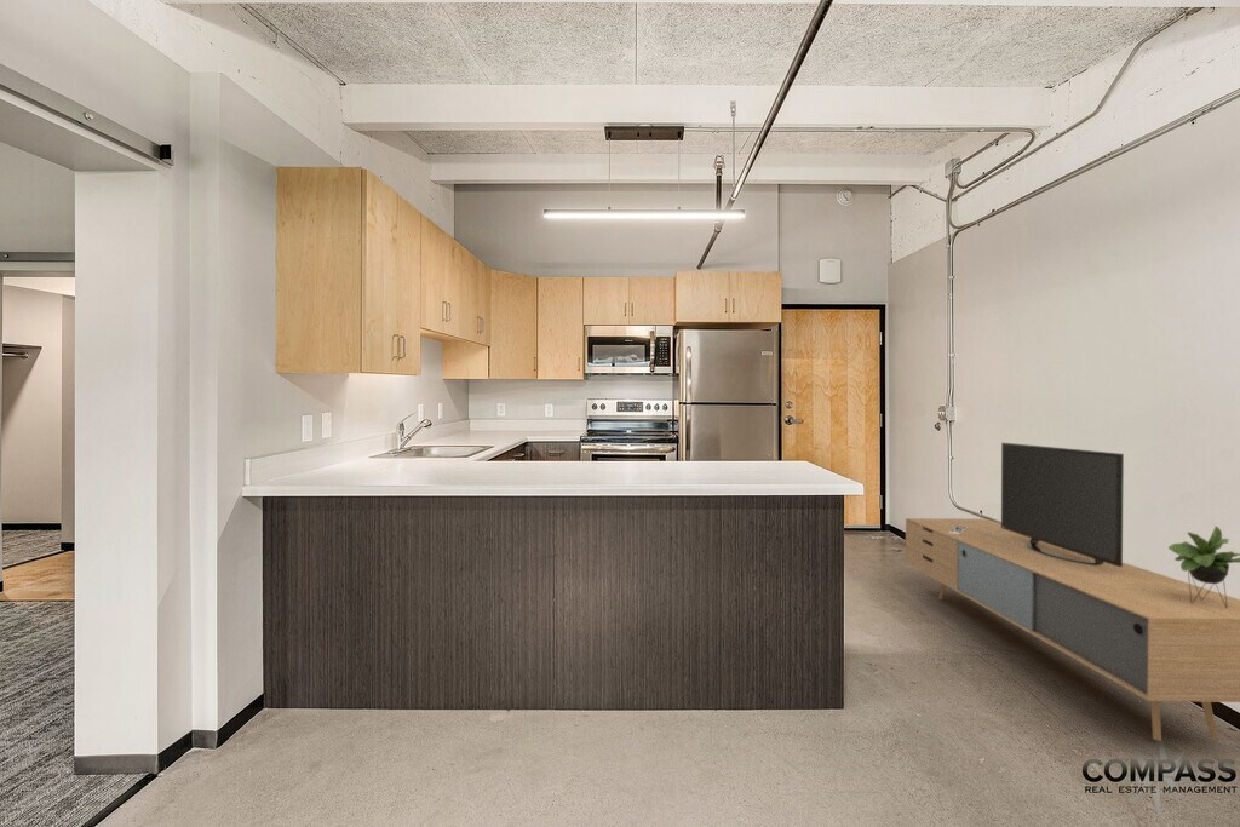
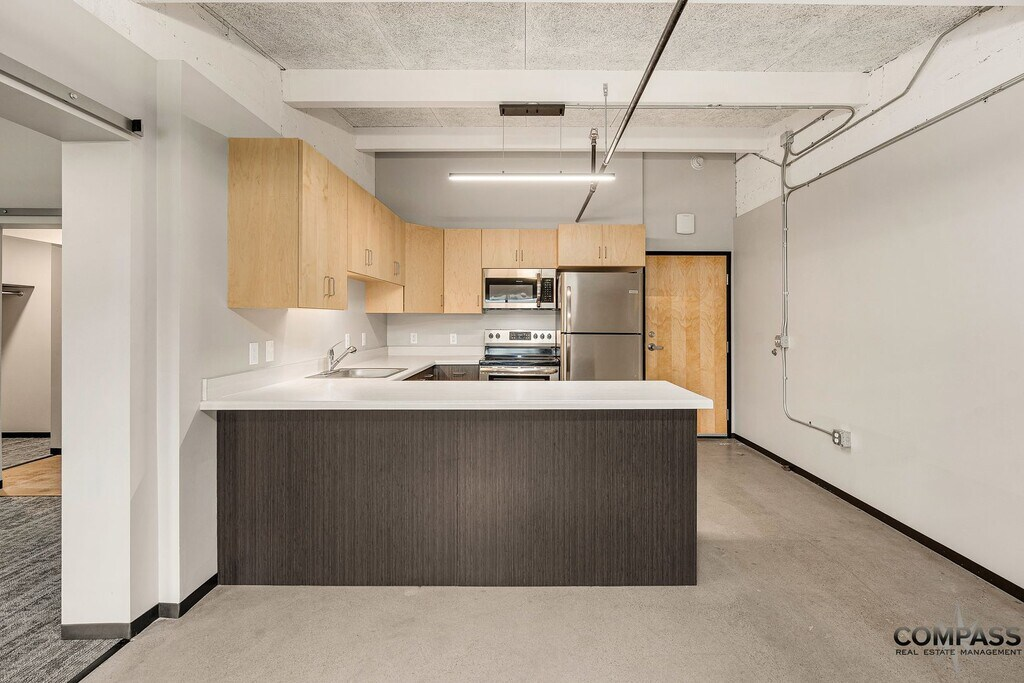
- media console (1045, 550)
